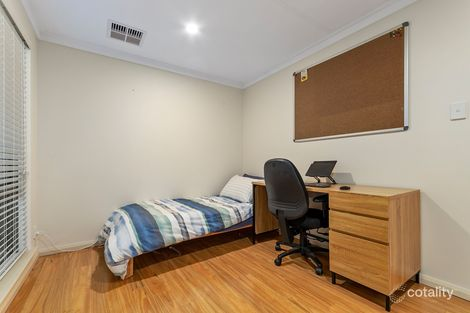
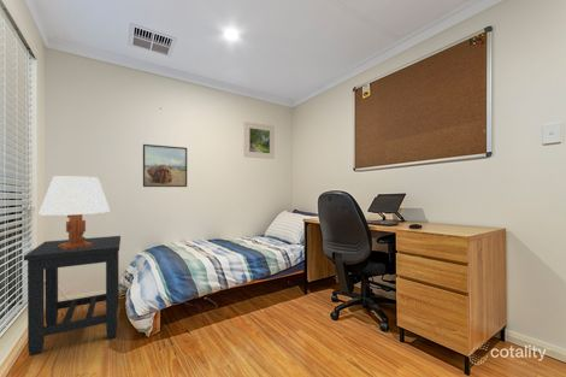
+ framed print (165, 166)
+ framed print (259, 141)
+ side table (79, 298)
+ table lamp (76, 211)
